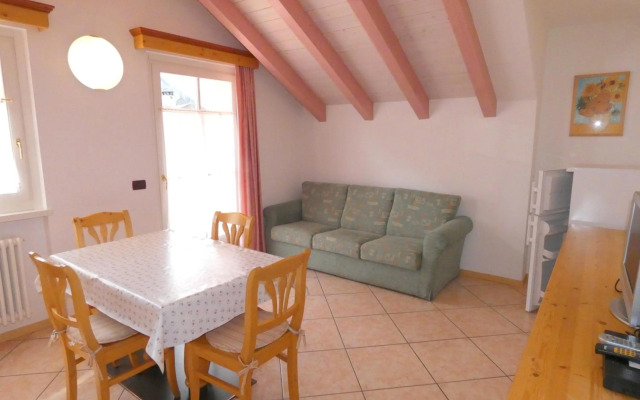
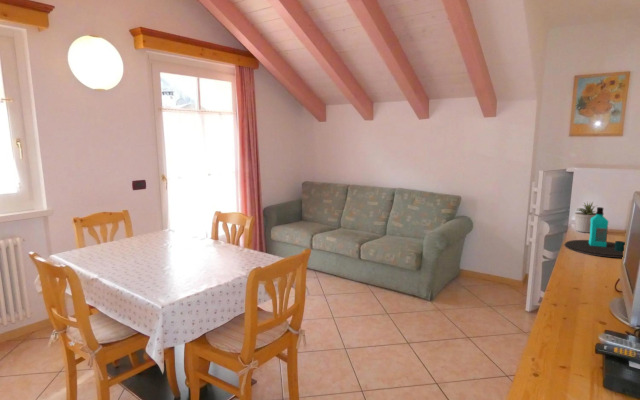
+ potted plant (586, 216)
+ bottle (603, 228)
